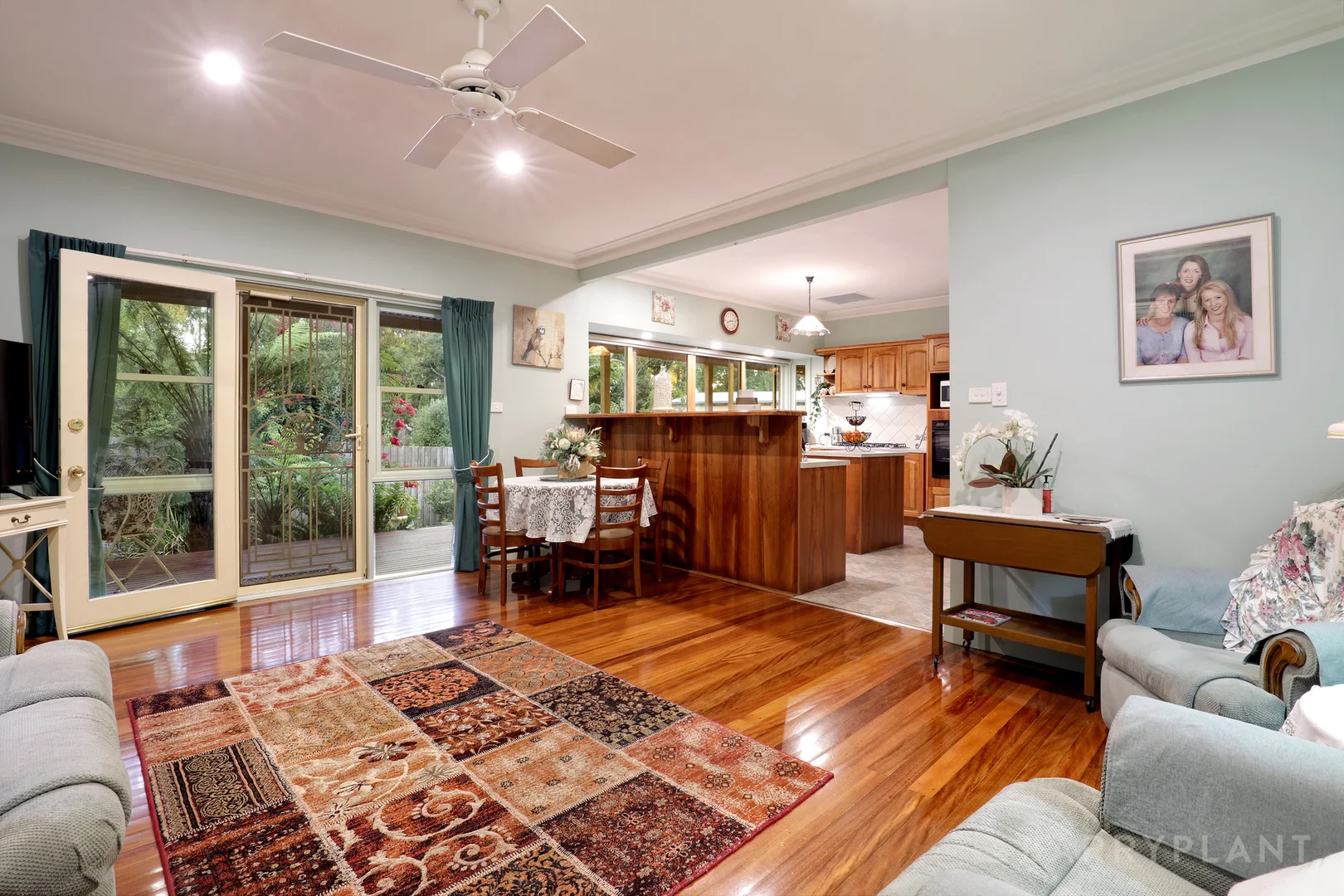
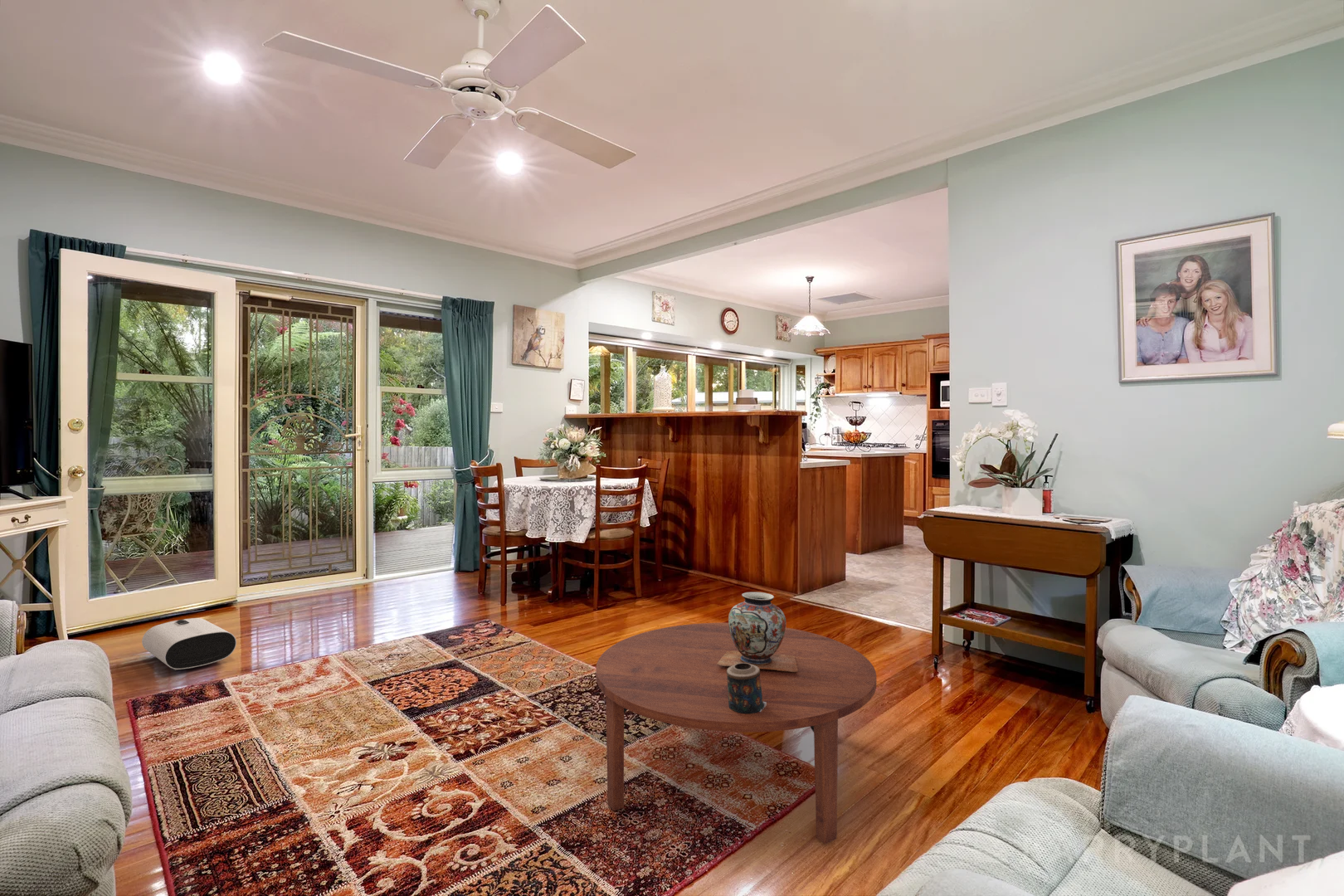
+ coffee table (733, 714)
+ decorative vase (759, 629)
+ candle (745, 683)
+ air purifier (188, 641)
